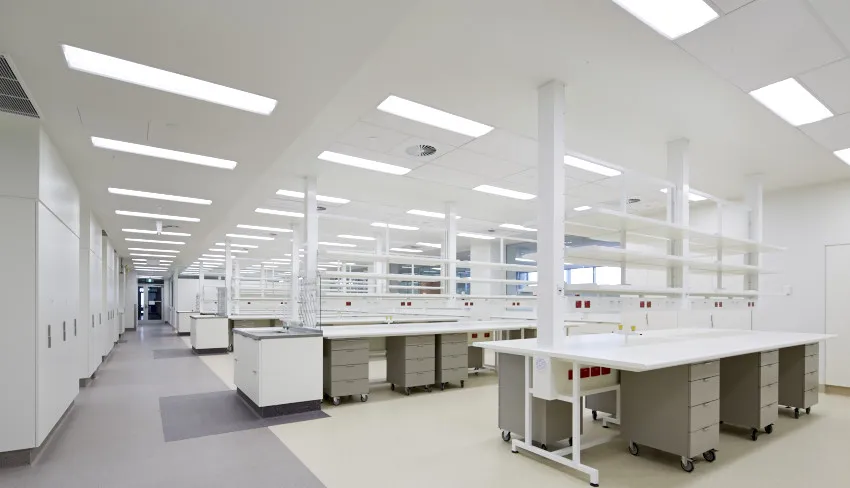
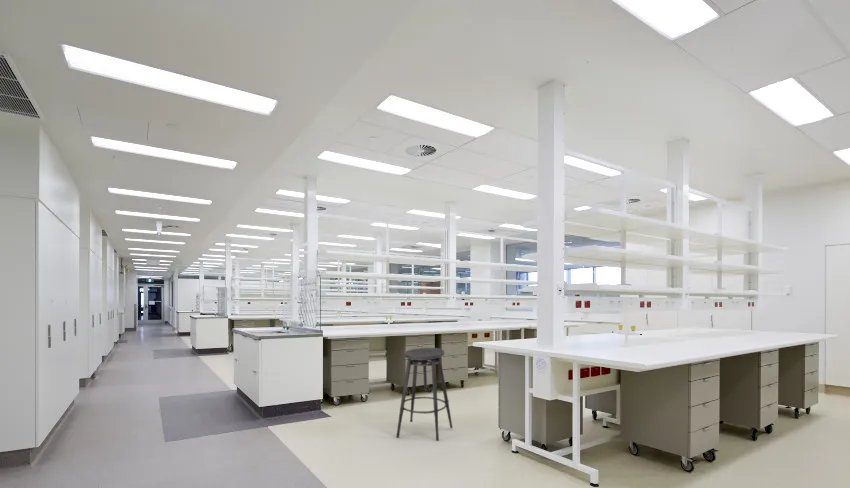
+ stool (424, 389)
